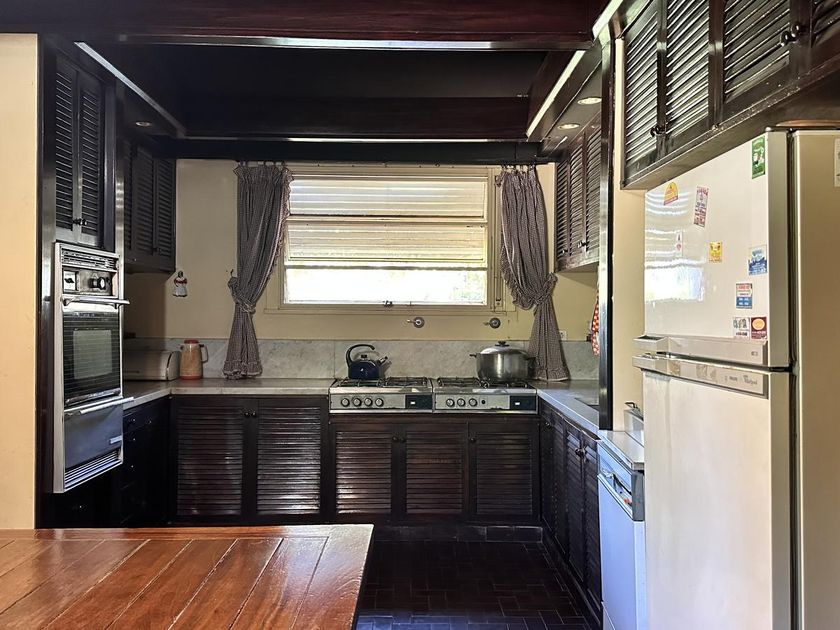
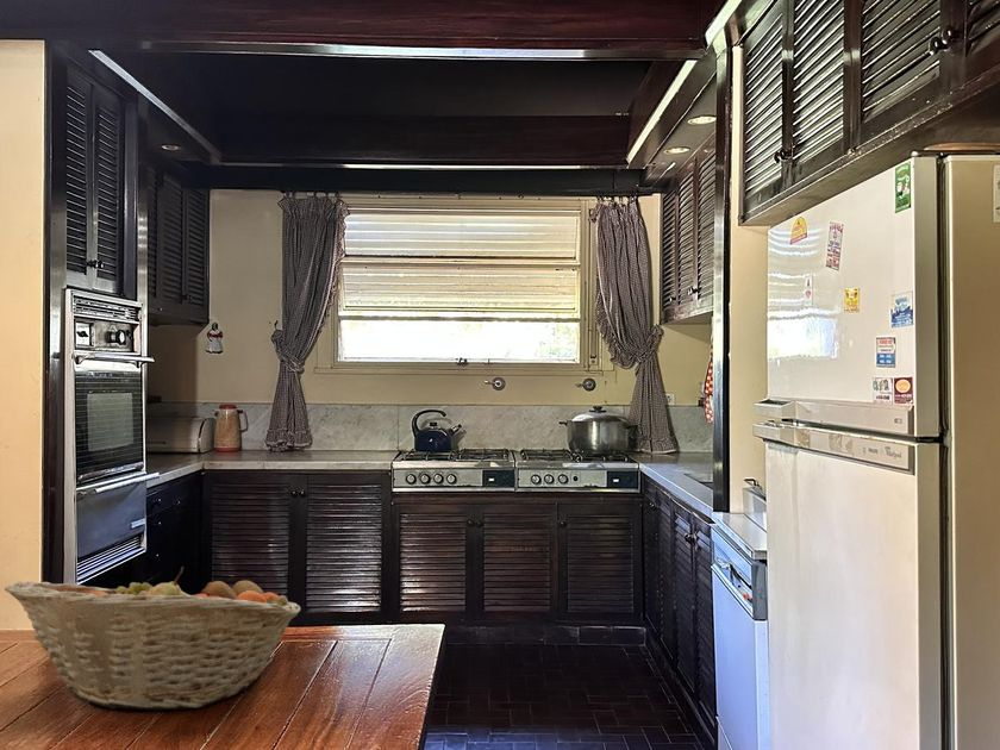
+ fruit basket (160, 620)
